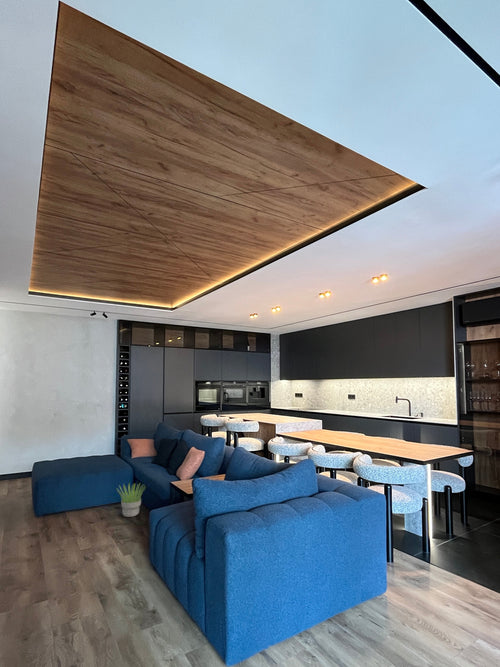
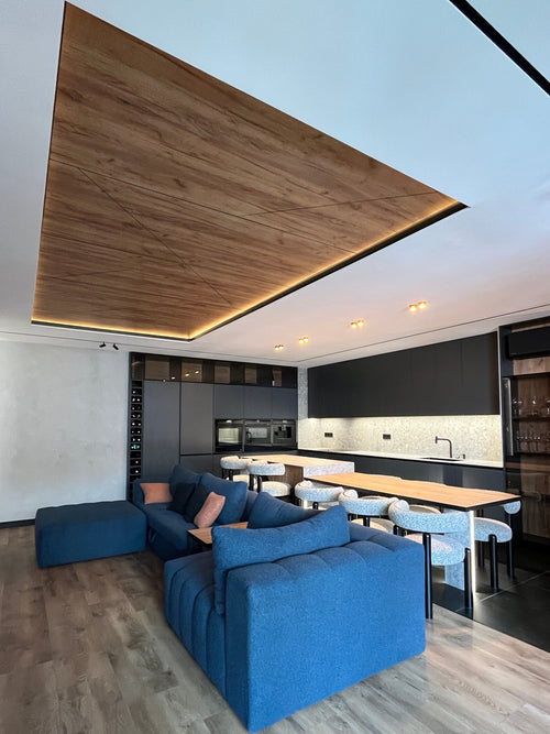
- potted plant (130, 500)
